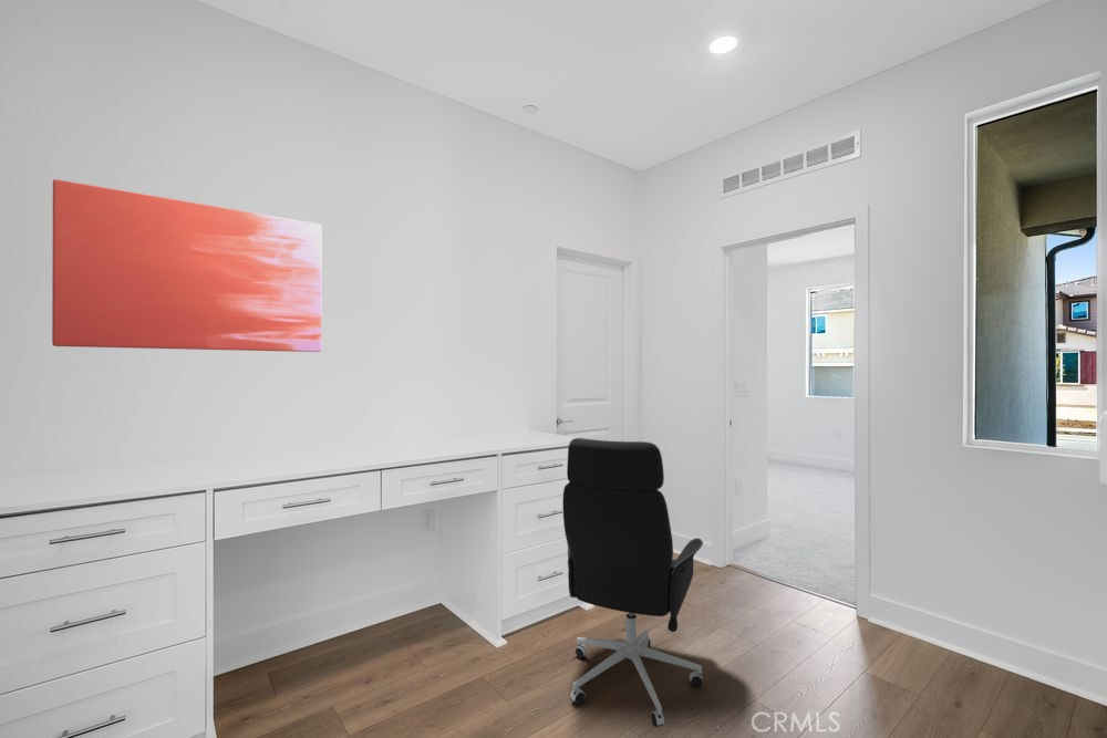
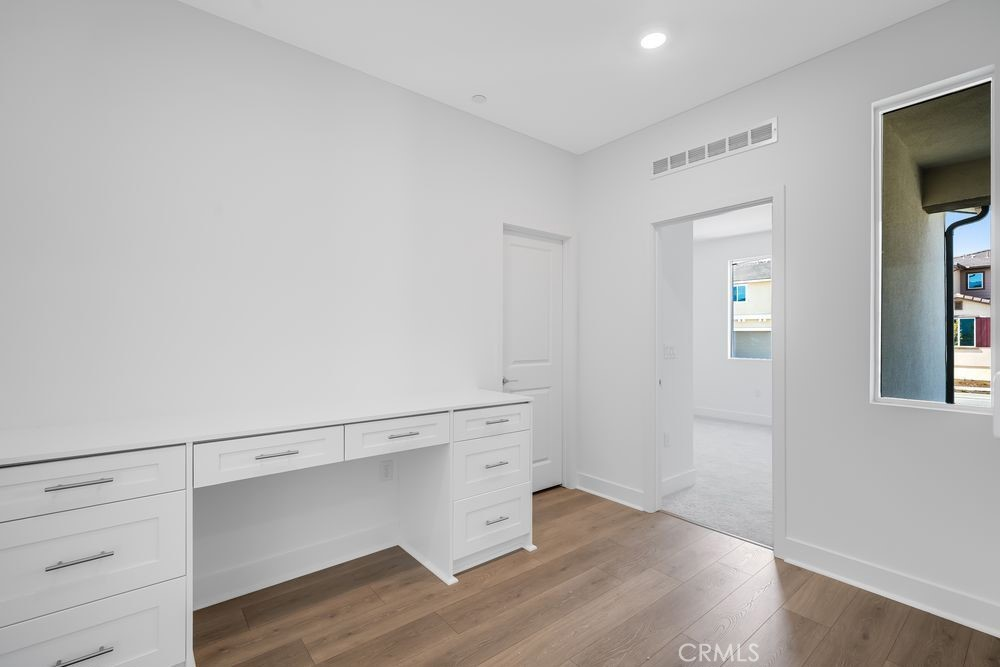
- wall art (205, 278)
- office chair (629, 558)
